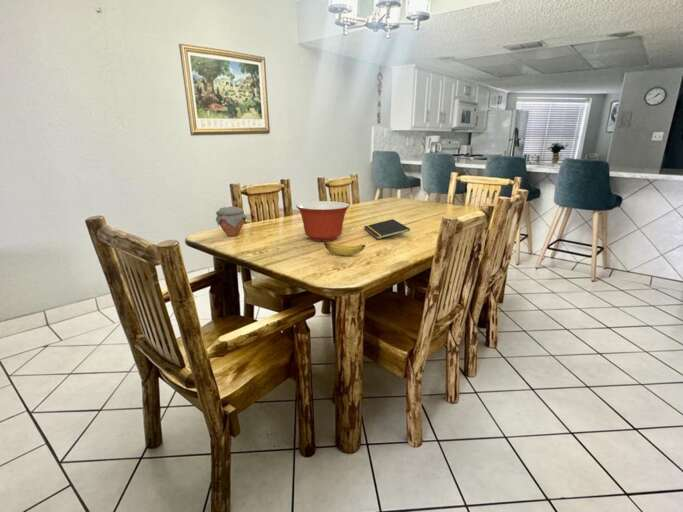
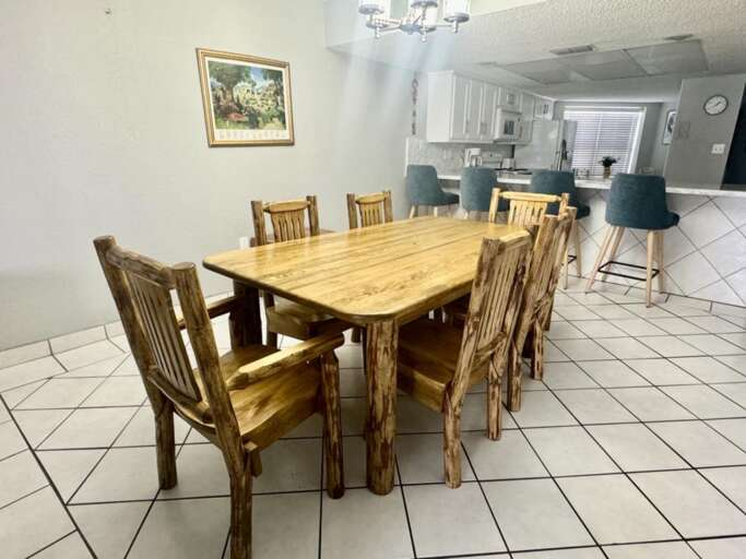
- notepad (385, 228)
- banana (342, 247)
- mixing bowl (323, 221)
- jar (231, 221)
